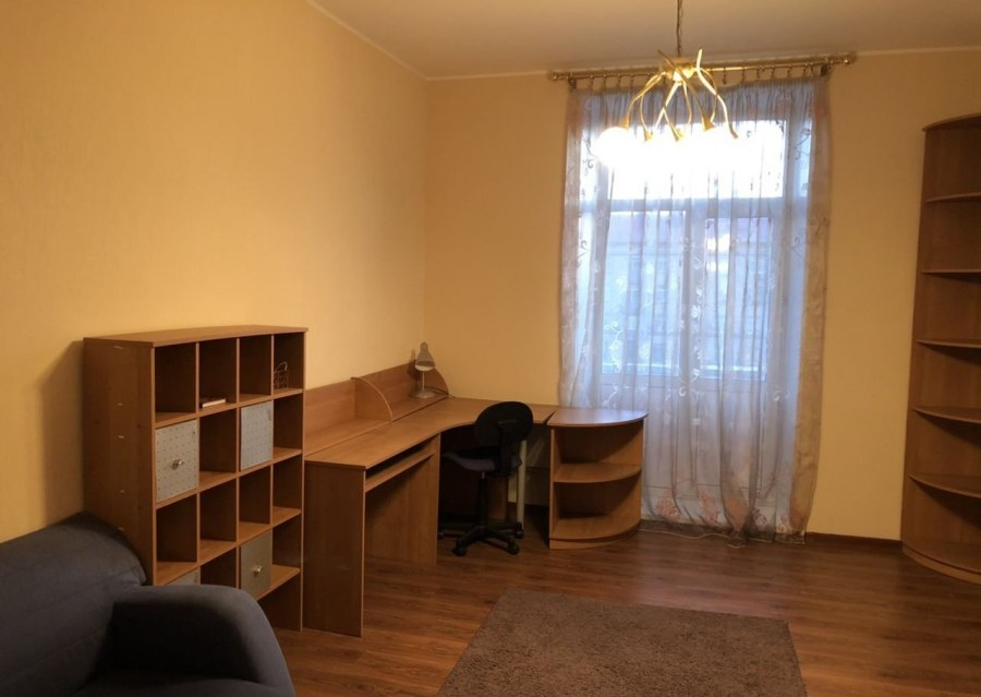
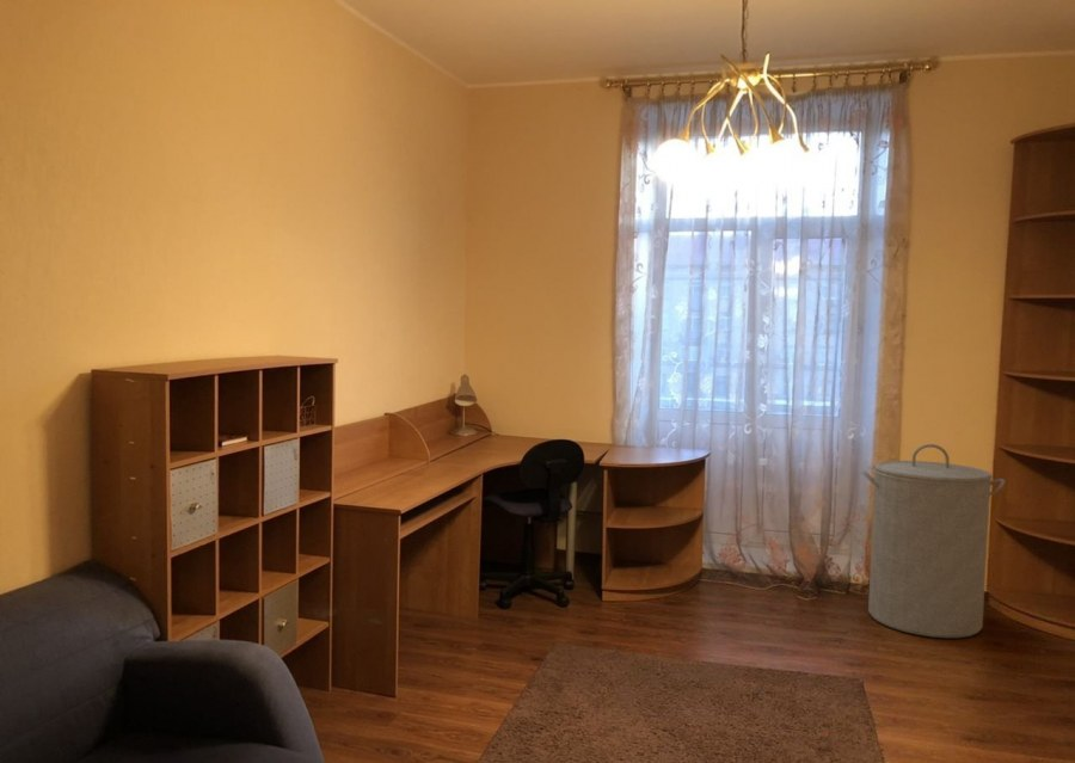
+ laundry hamper (928, 533)
